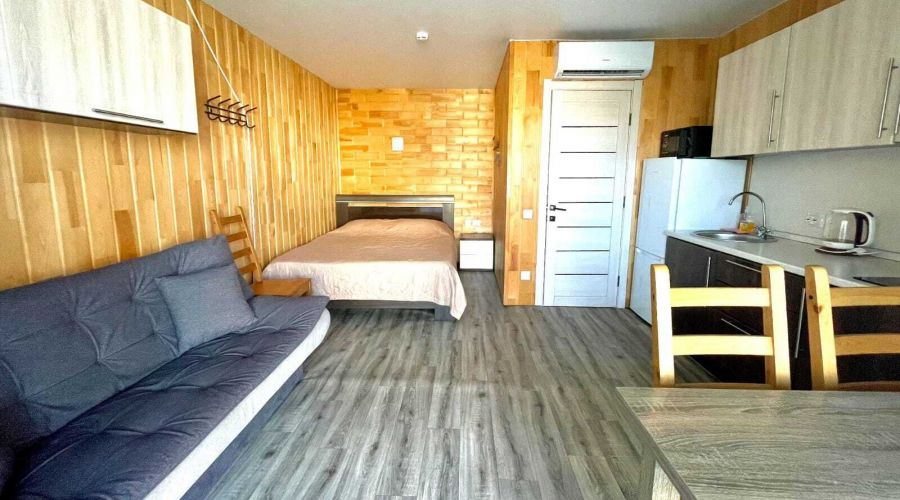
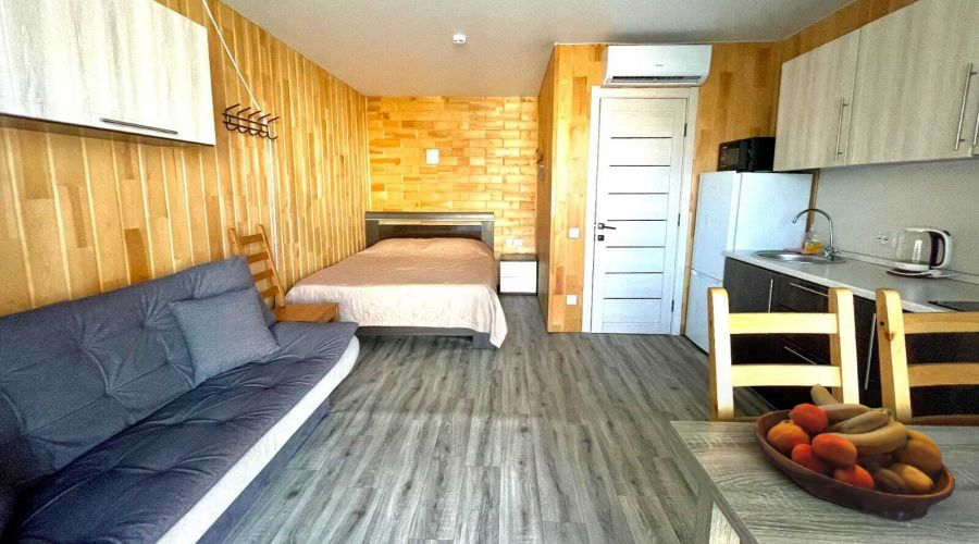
+ fruit bowl (842, 438)
